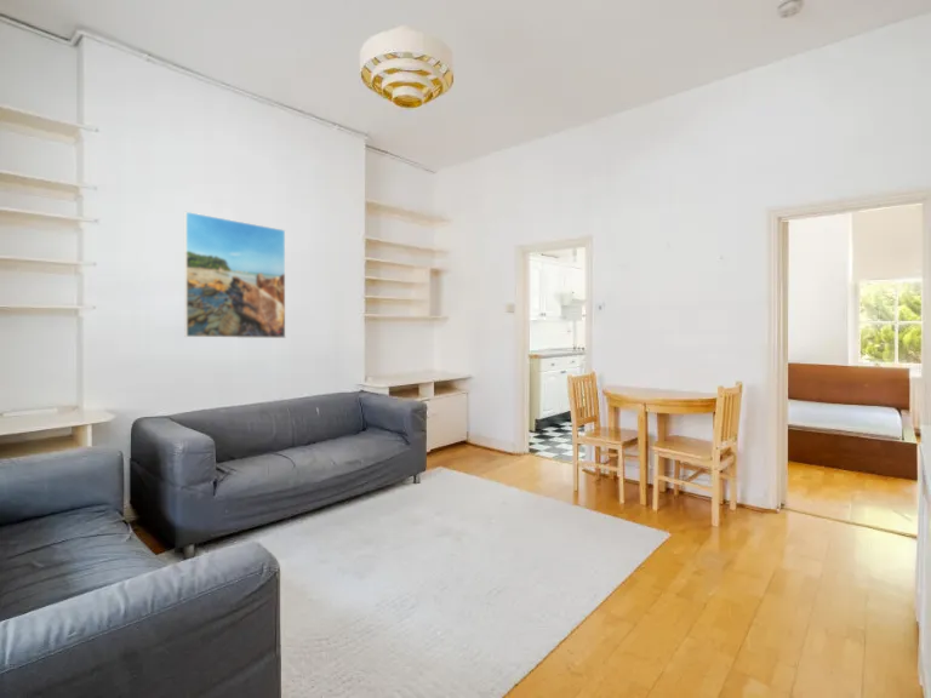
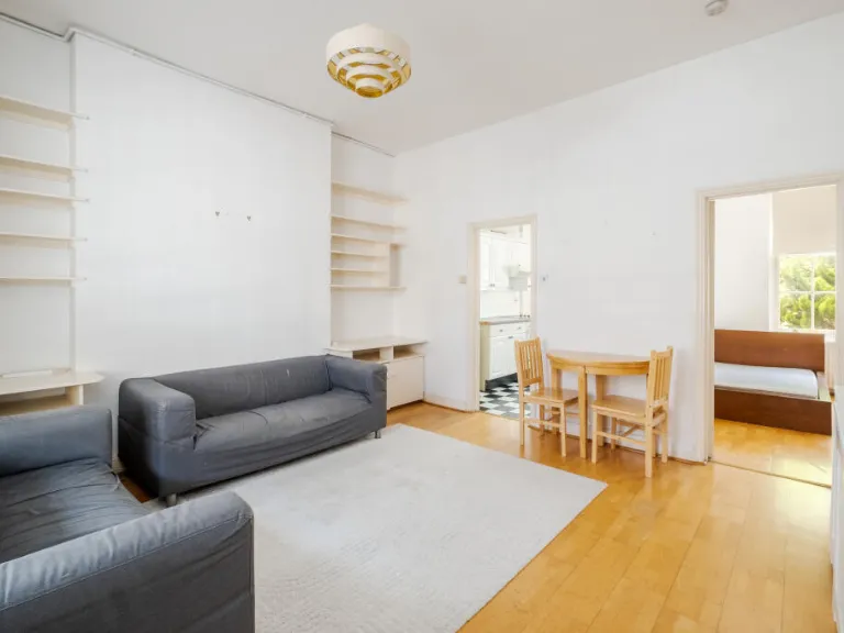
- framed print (238, 279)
